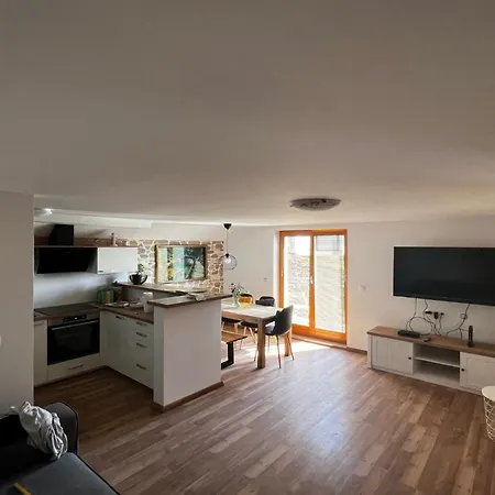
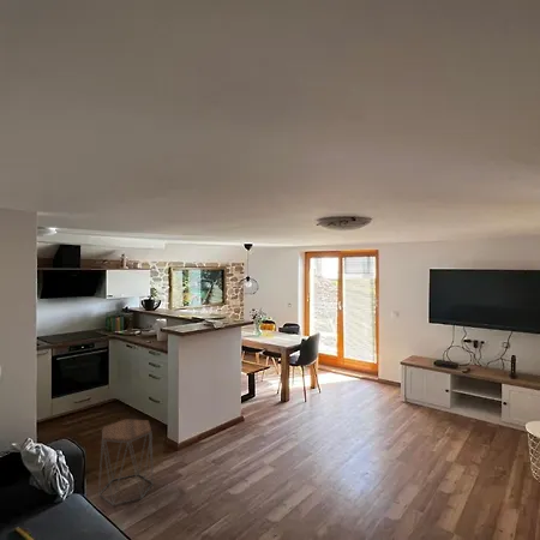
+ side table (124, 458)
